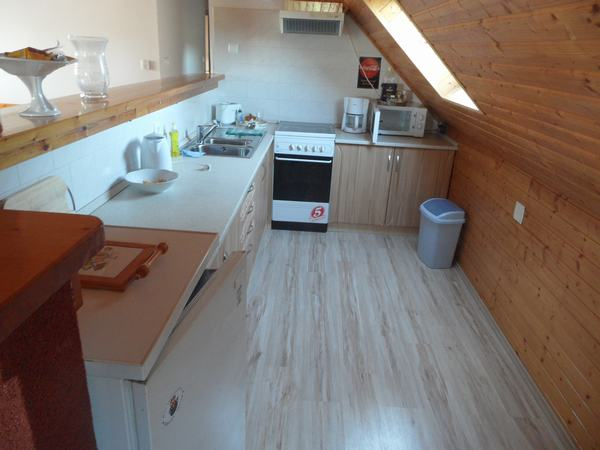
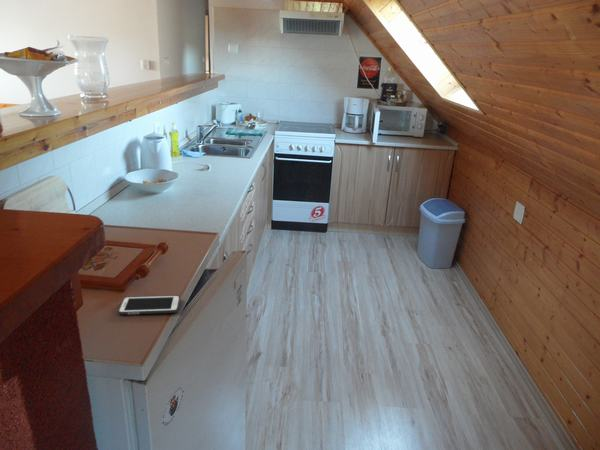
+ cell phone (150, 304)
